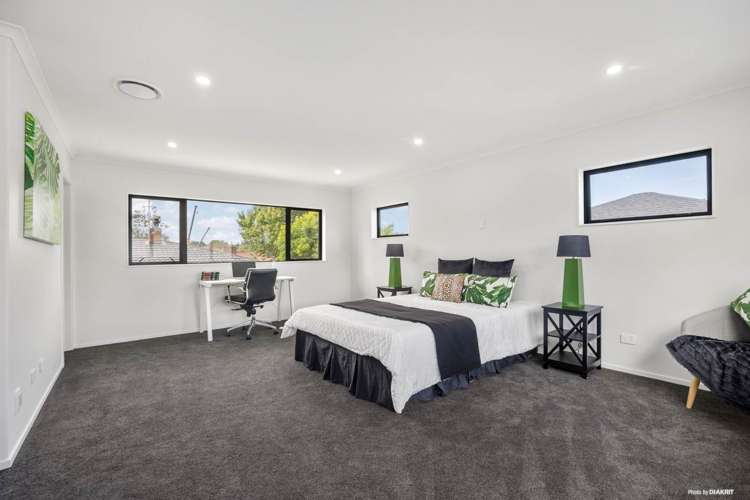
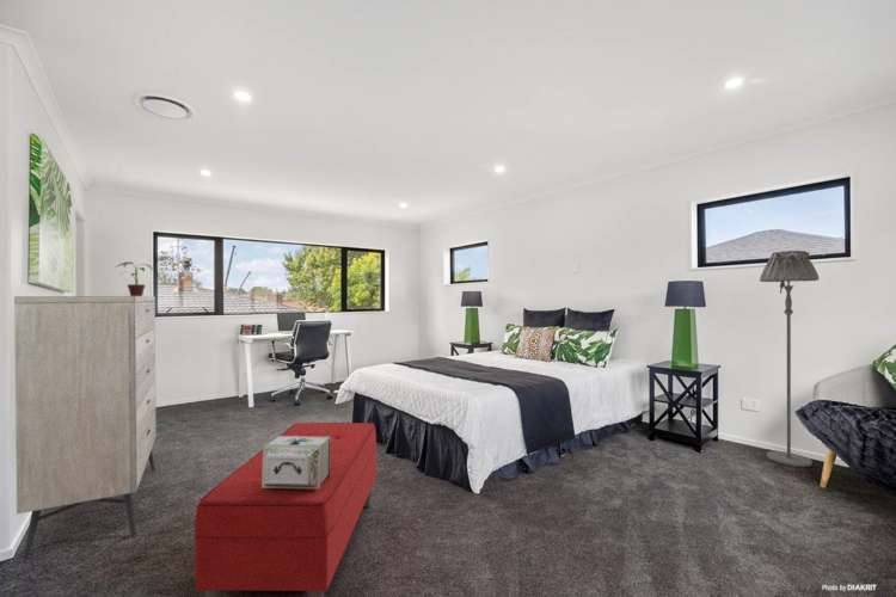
+ dresser (102, 400)
+ decorative box (295, 463)
+ potted plant (135, 278)
+ bench (307, 501)
+ floor lamp (787, 355)
